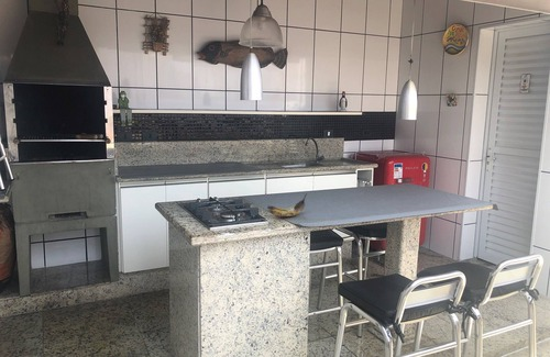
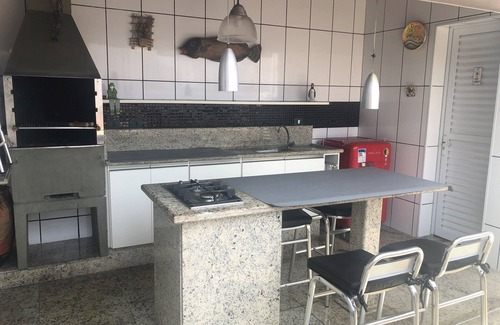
- banana (287, 208)
